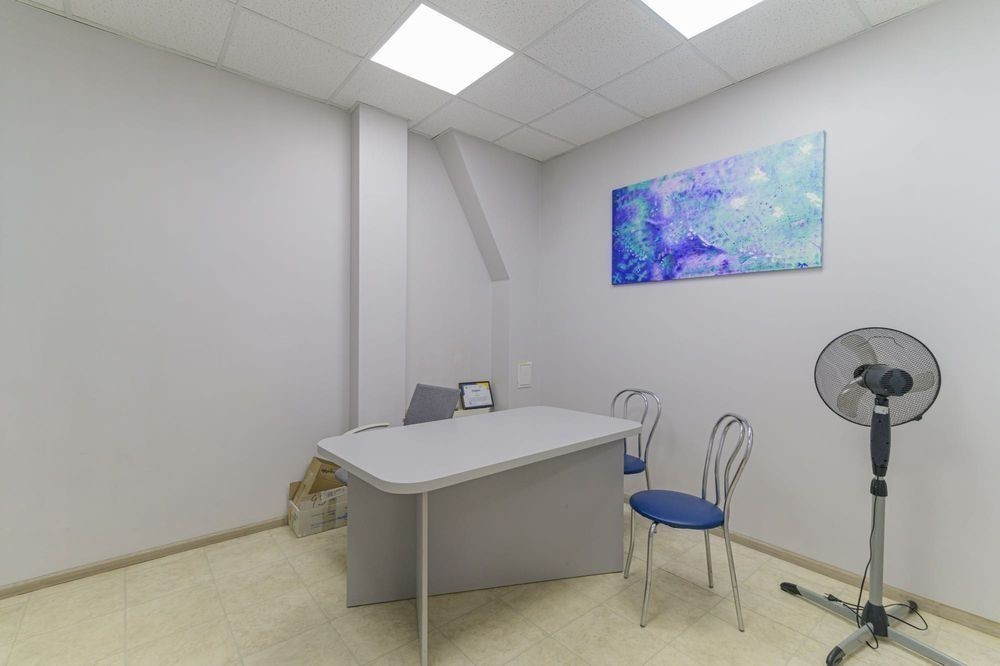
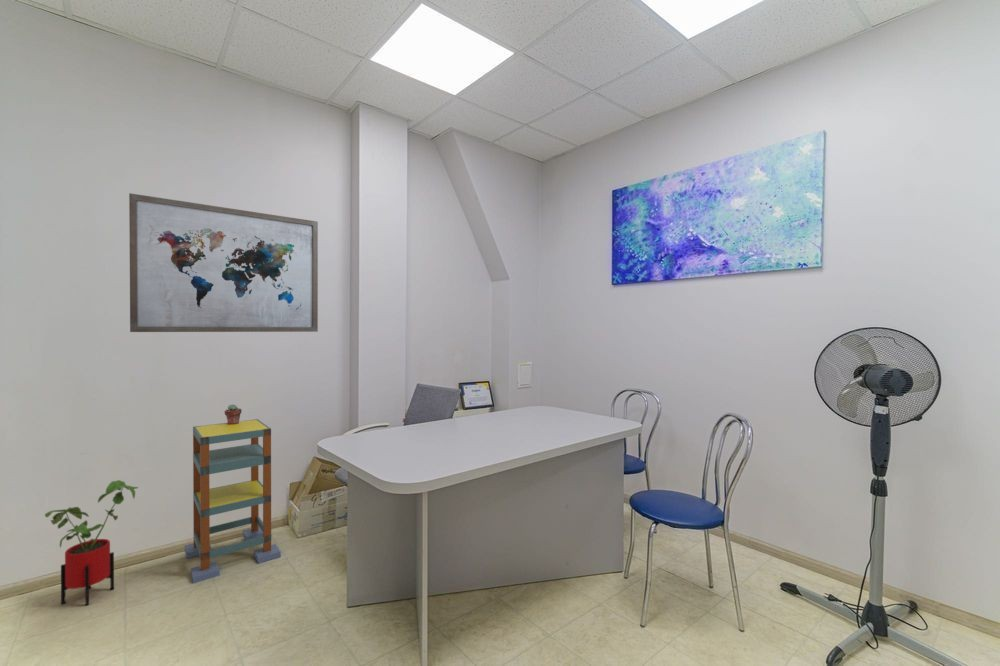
+ potted succulent (233, 413)
+ house plant (93, 539)
+ shelving unit (231, 490)
+ wall art (234, 270)
